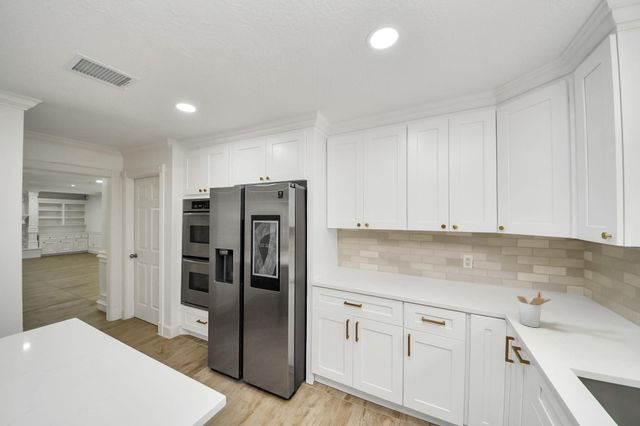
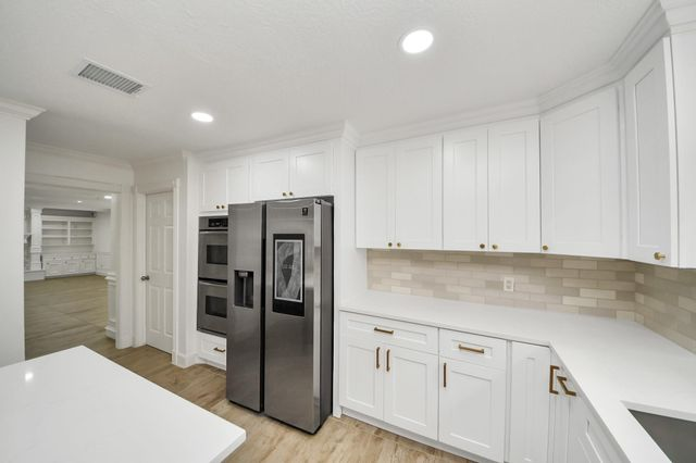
- utensil holder (533, 309)
